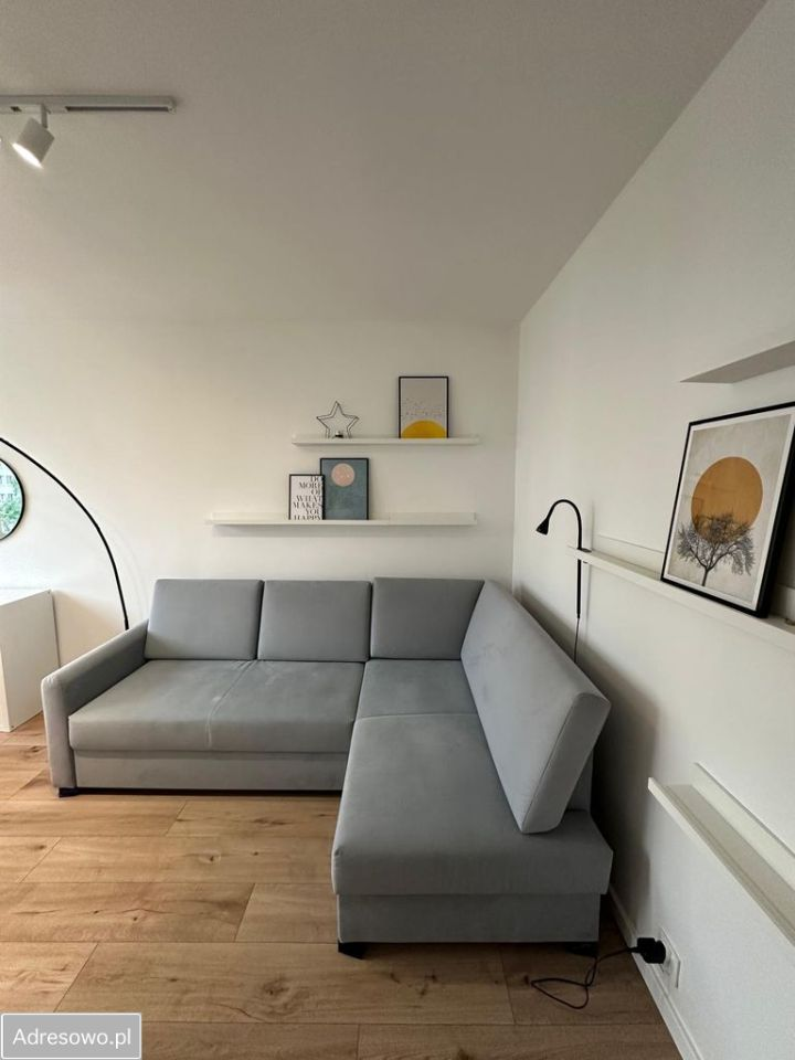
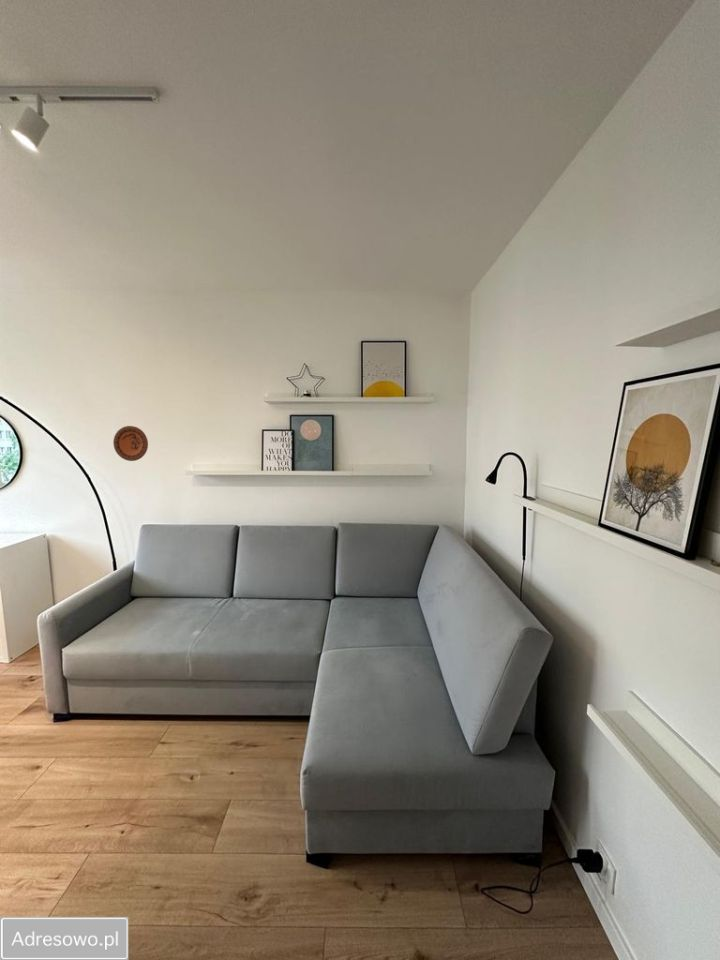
+ decorative plate (131, 443)
